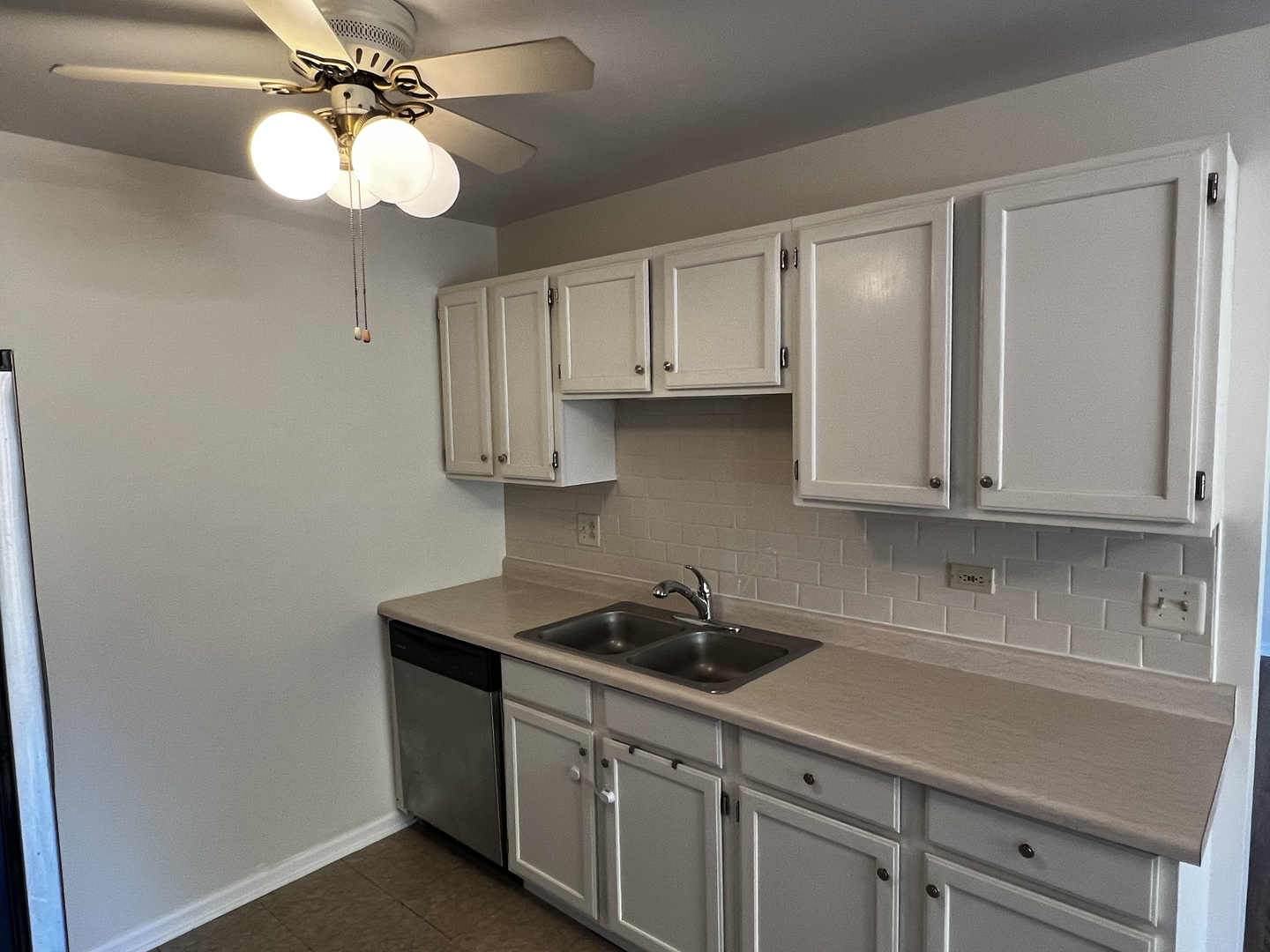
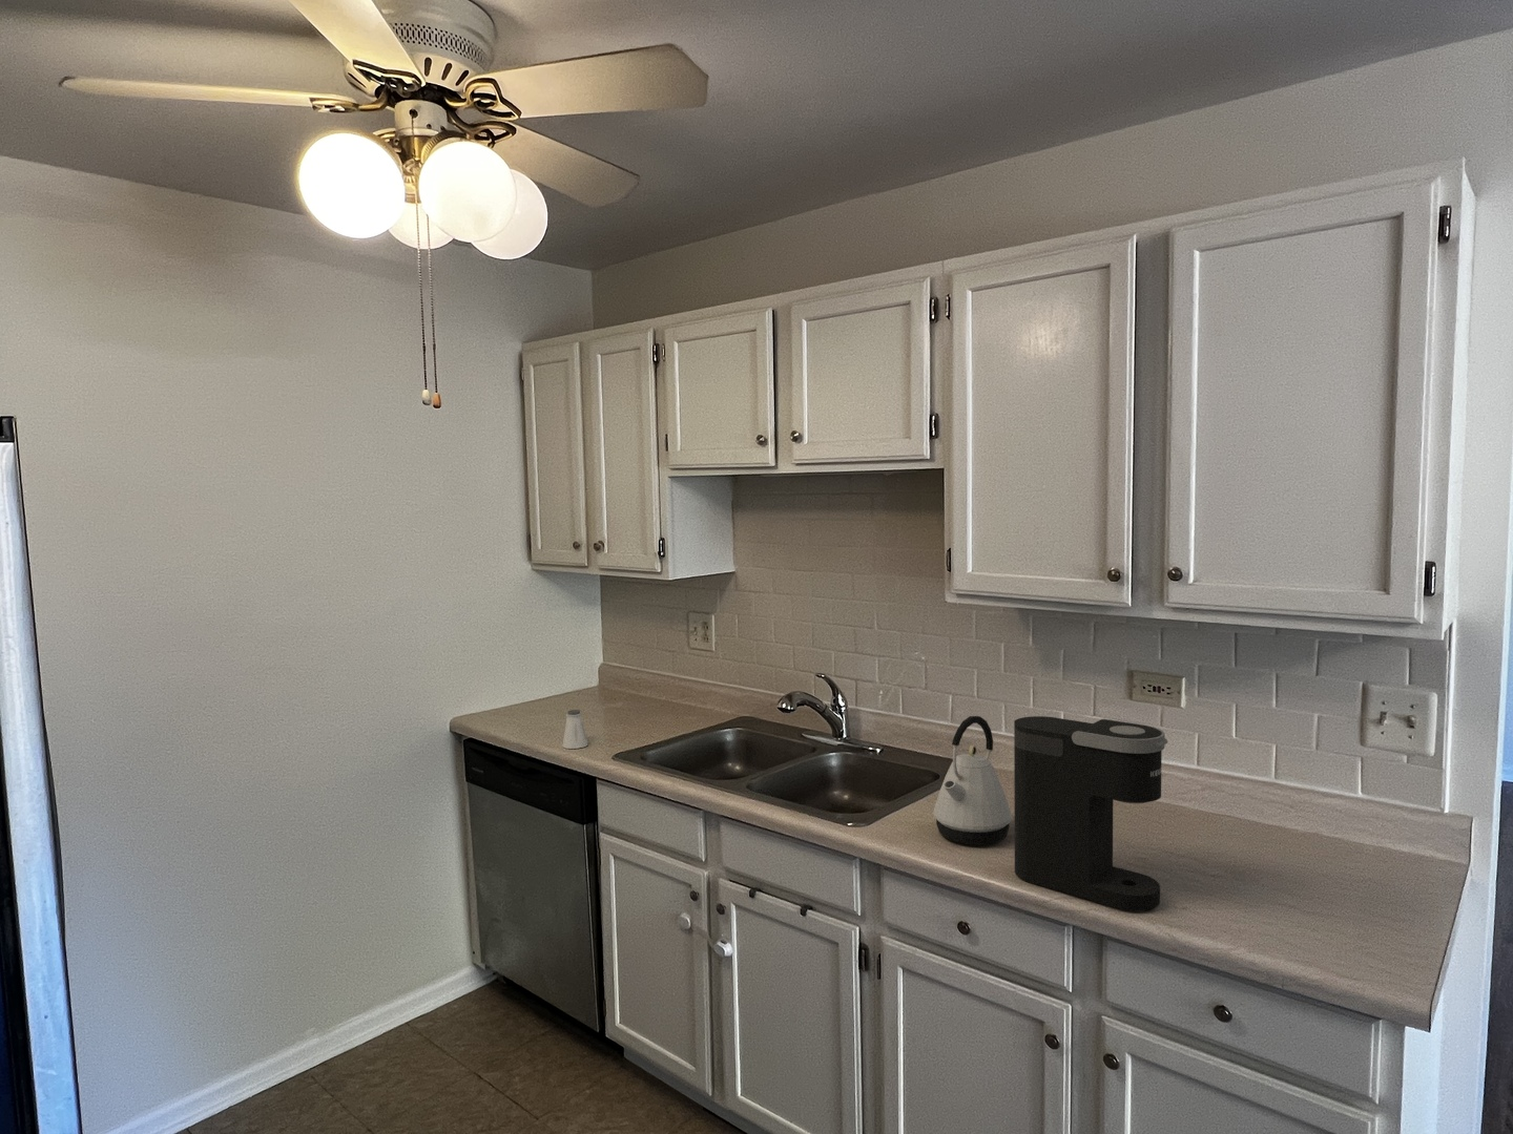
+ saltshaker (574, 728)
+ kettle (971, 775)
+ coffee maker (1085, 805)
